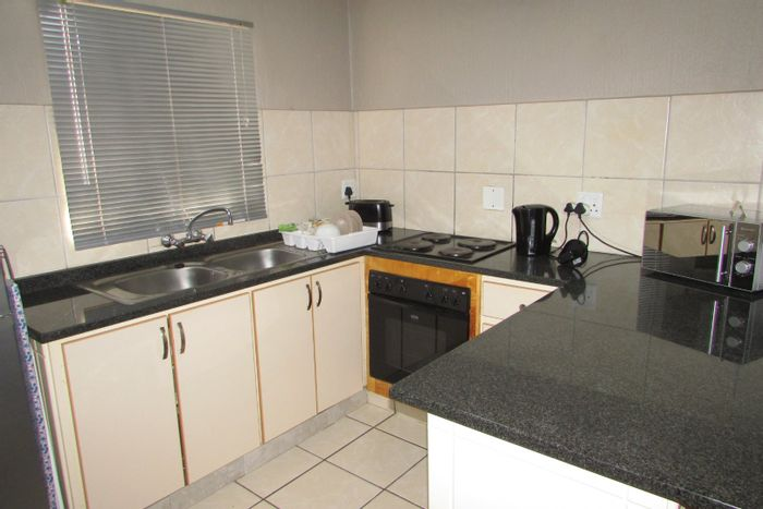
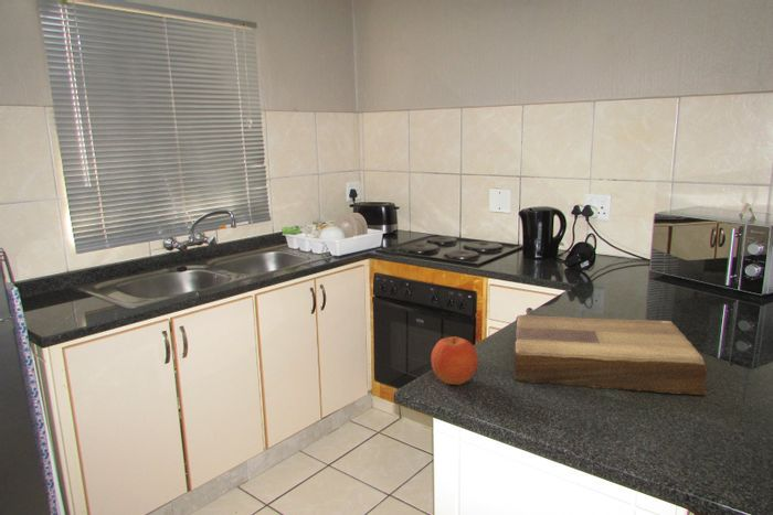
+ cutting board (600, 348)
+ fruit (454, 360)
